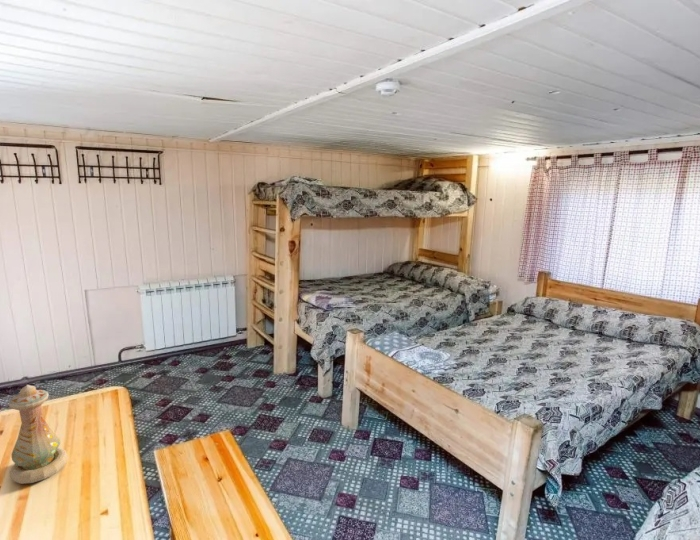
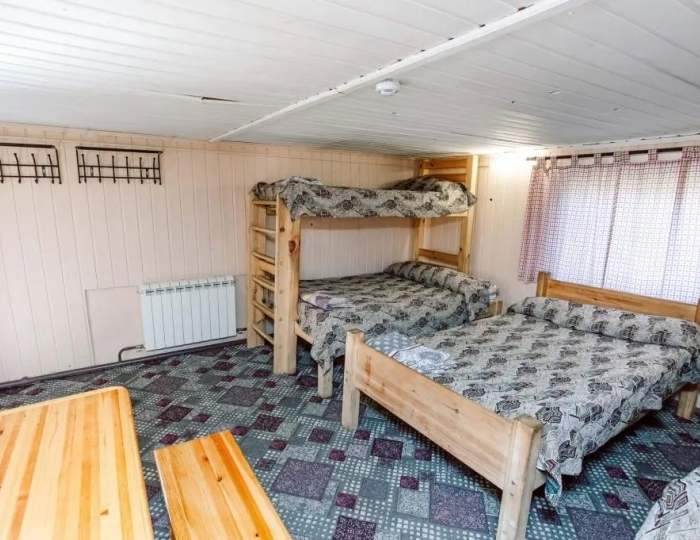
- vase (34, 428)
